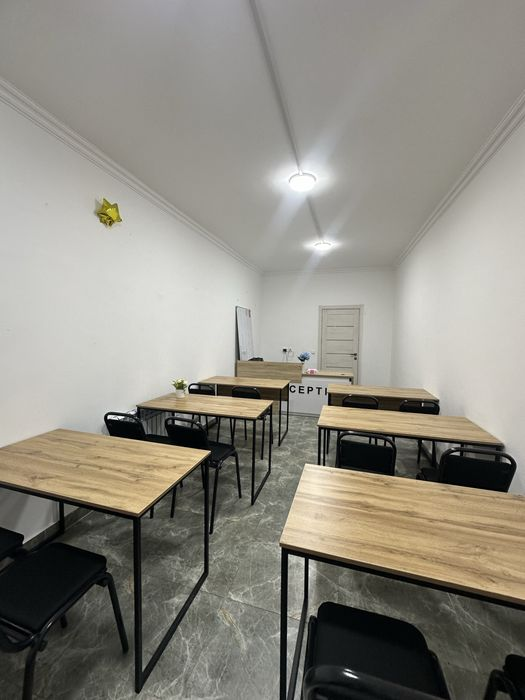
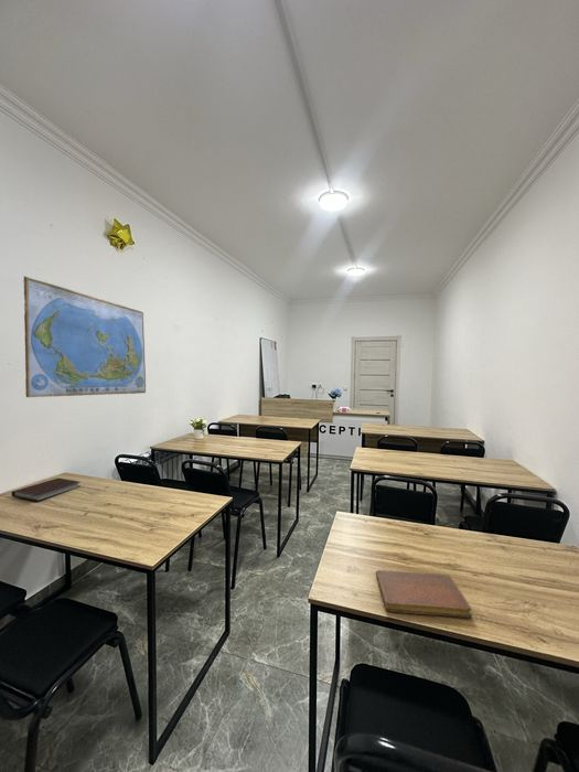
+ notebook (47, 489)
+ notebook (419, 591)
+ world map (97, 346)
